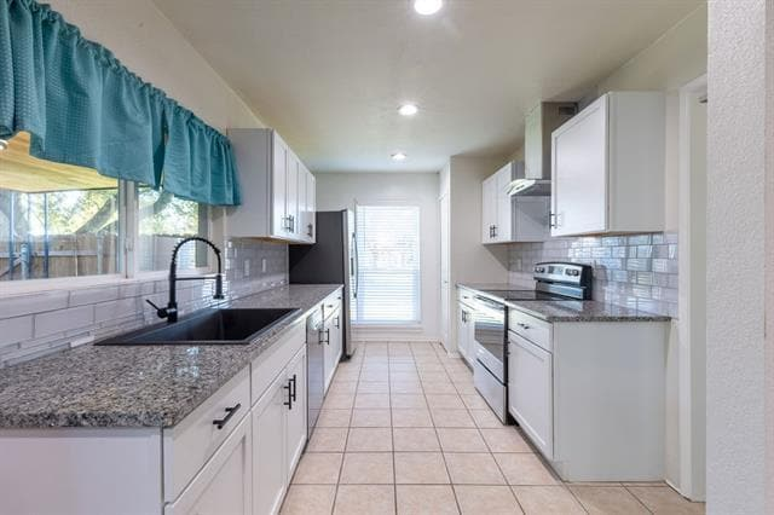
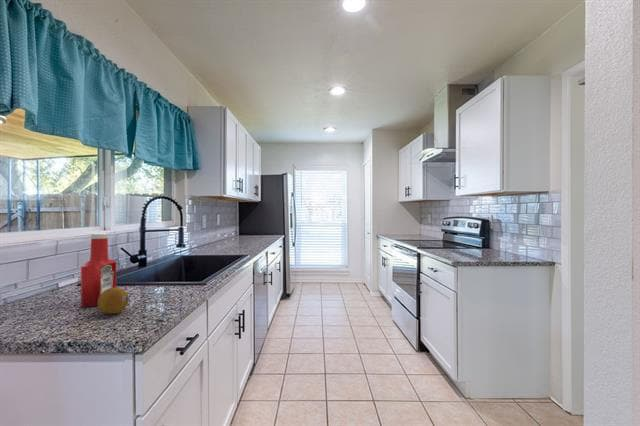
+ fruit (113, 300)
+ soap bottle (99, 267)
